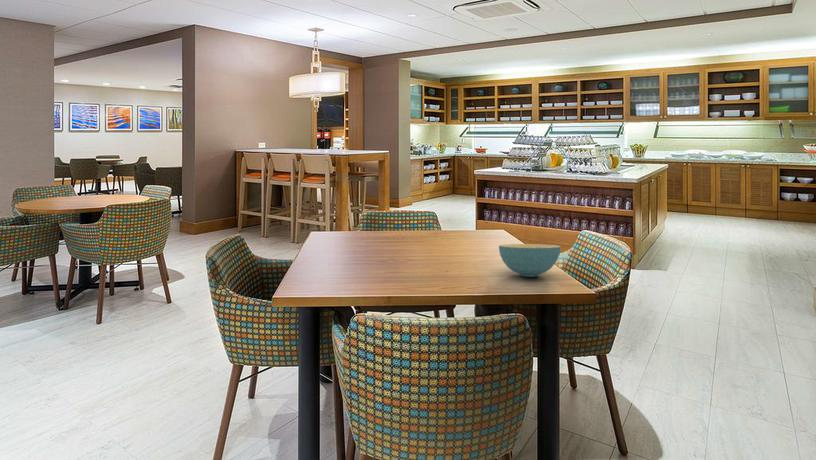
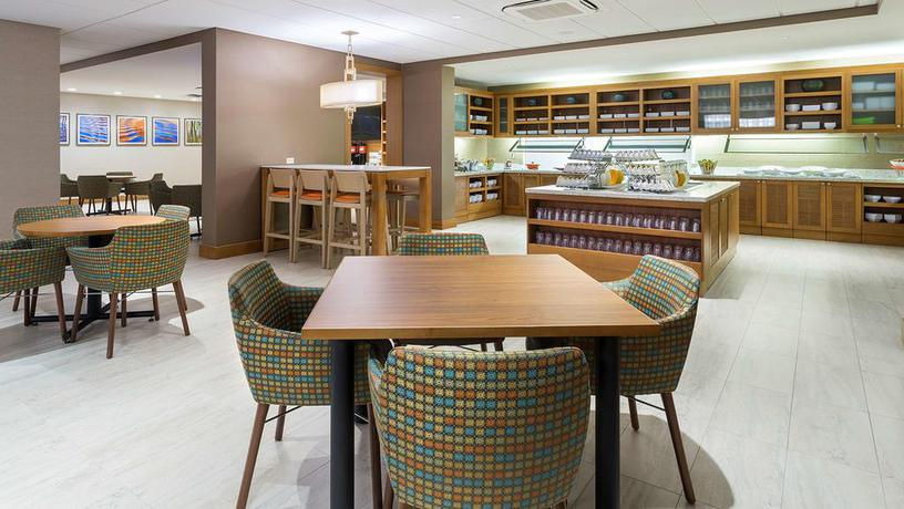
- cereal bowl (529, 260)
